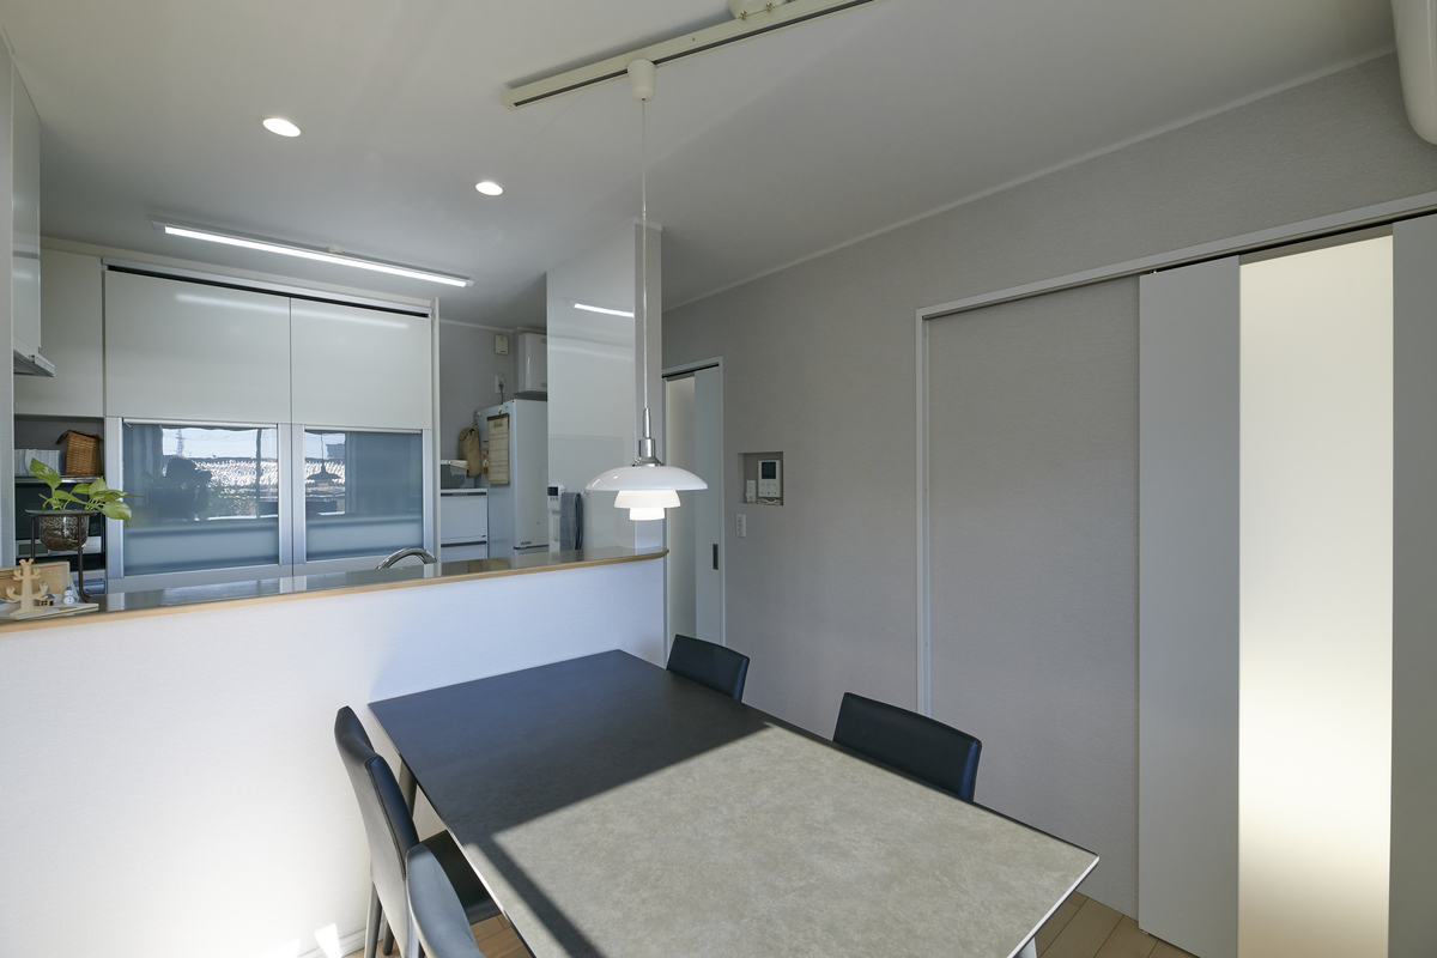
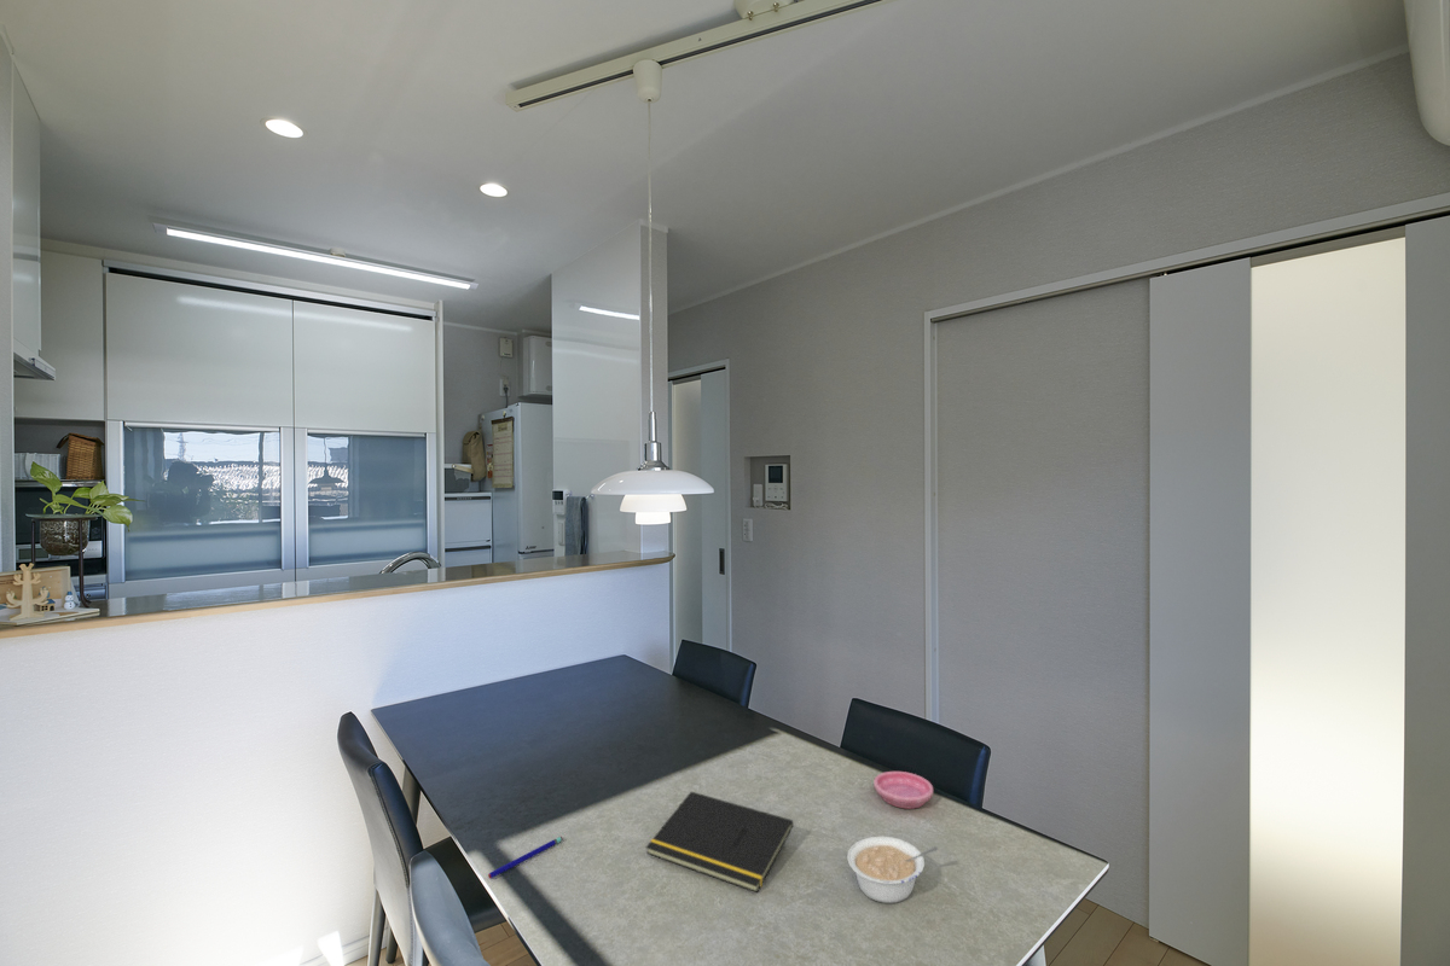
+ legume (887, 867)
+ notepad (720, 836)
+ saucer (903, 790)
+ pen (527, 856)
